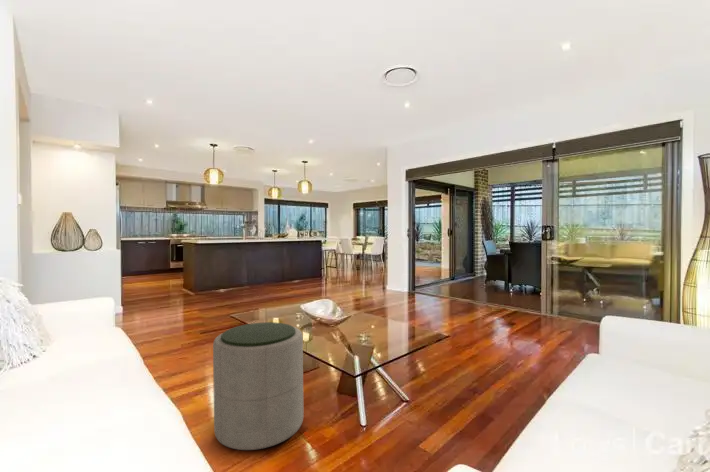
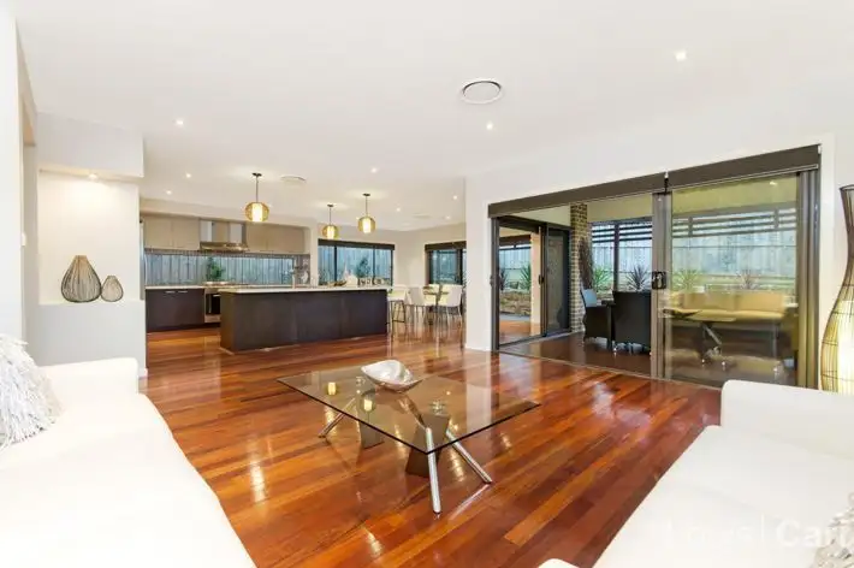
- ottoman (259, 379)
